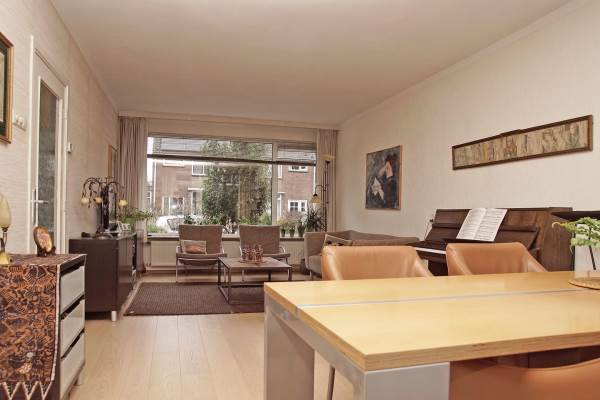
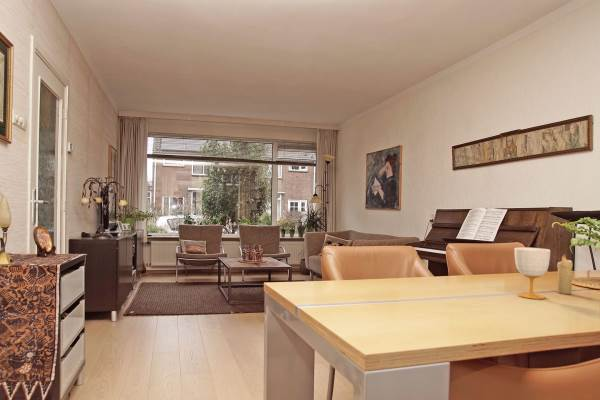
+ cup (531, 272)
+ candle (564, 273)
